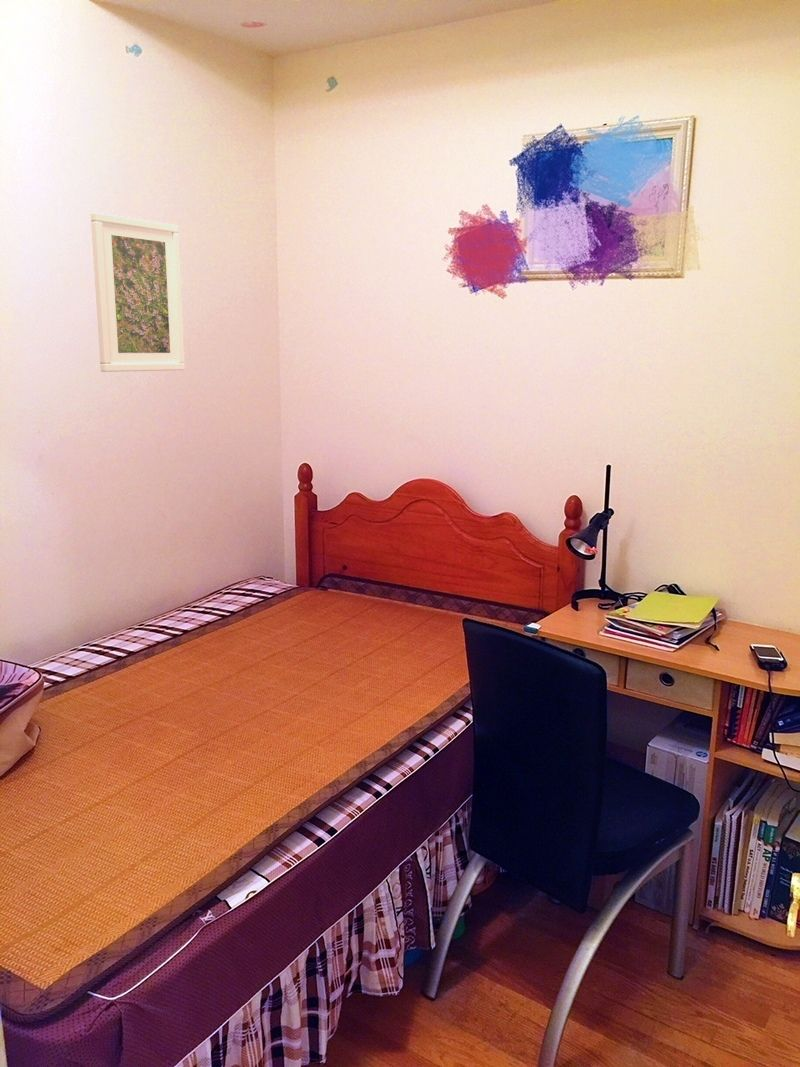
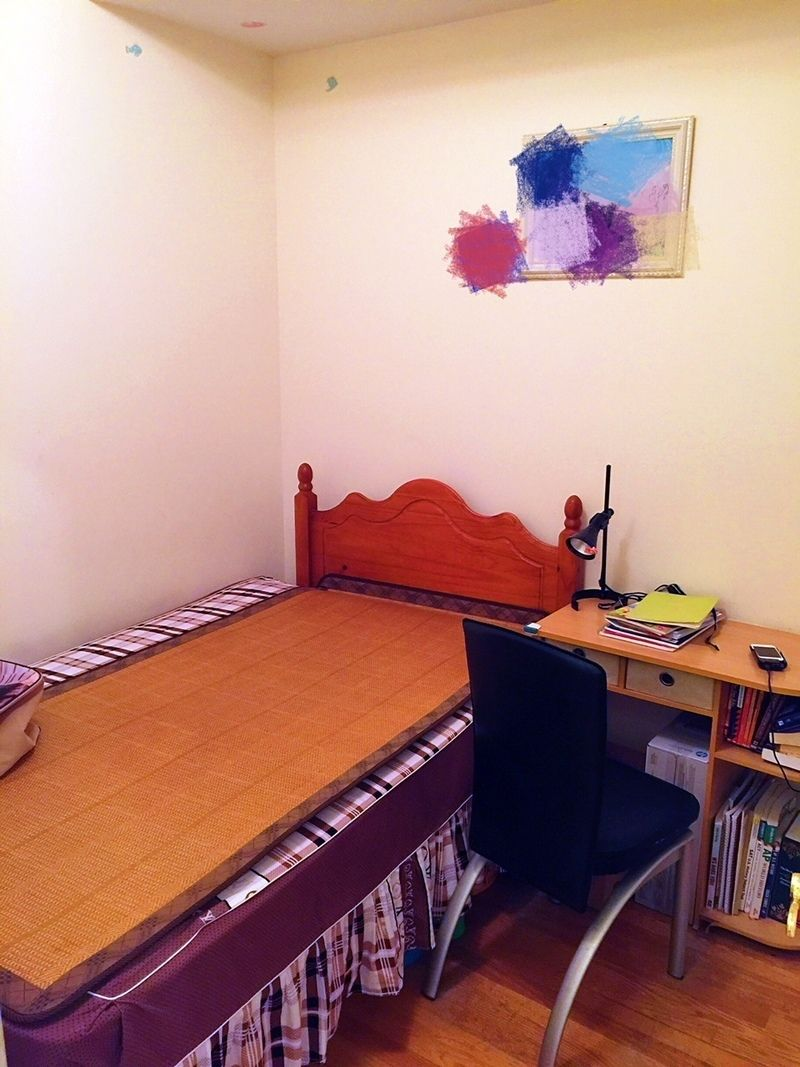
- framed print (140, 296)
